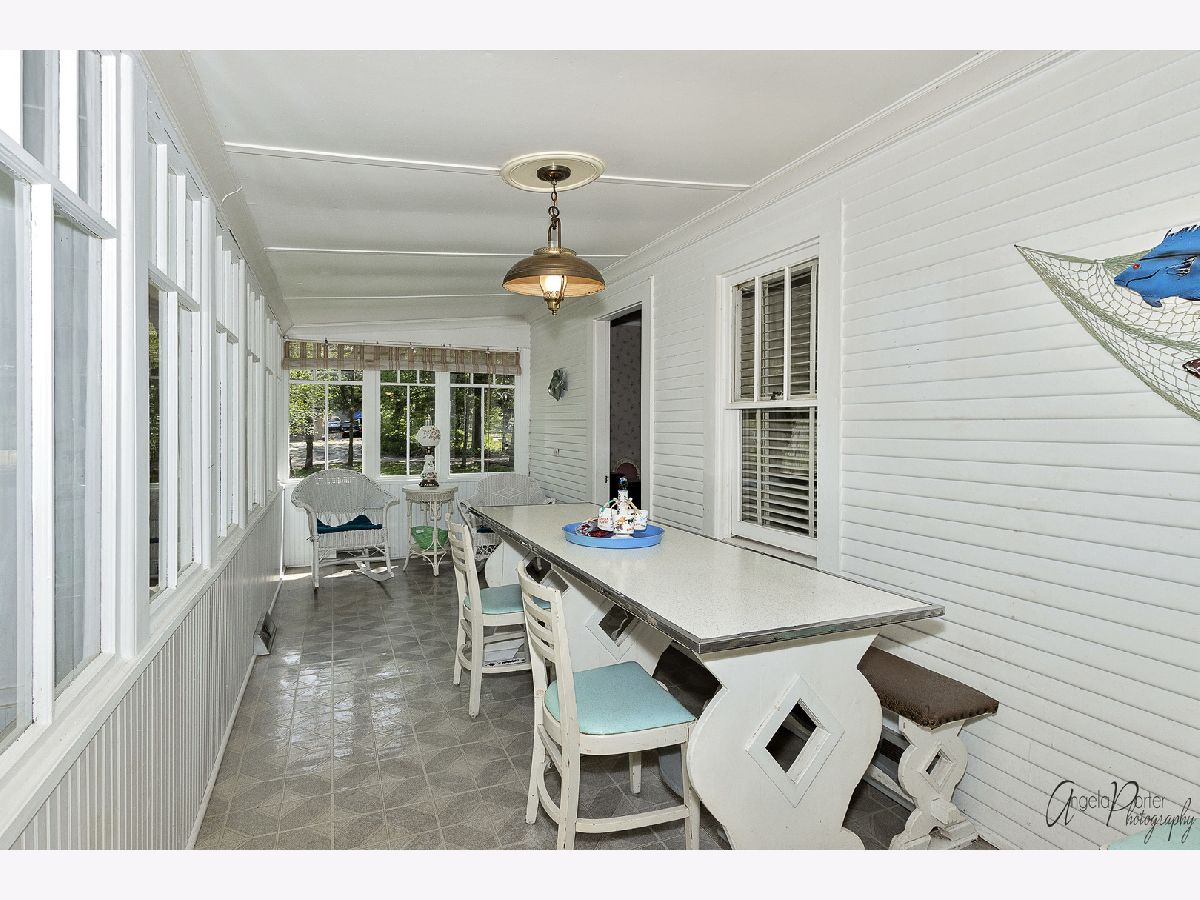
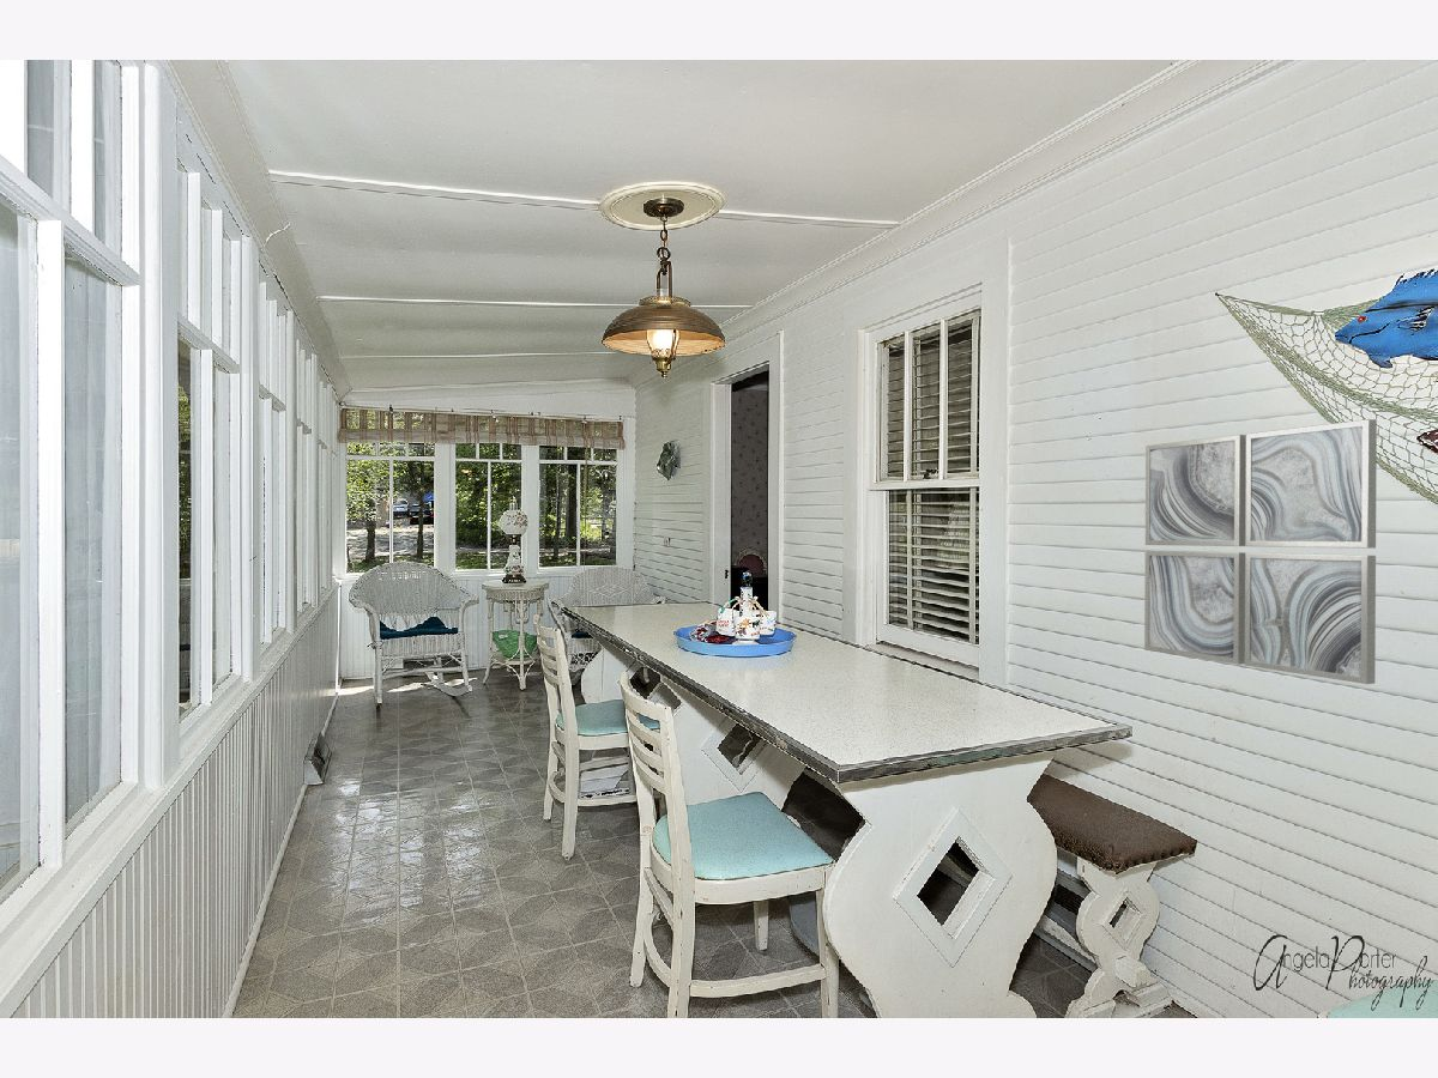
+ wall art (1245, 552)
